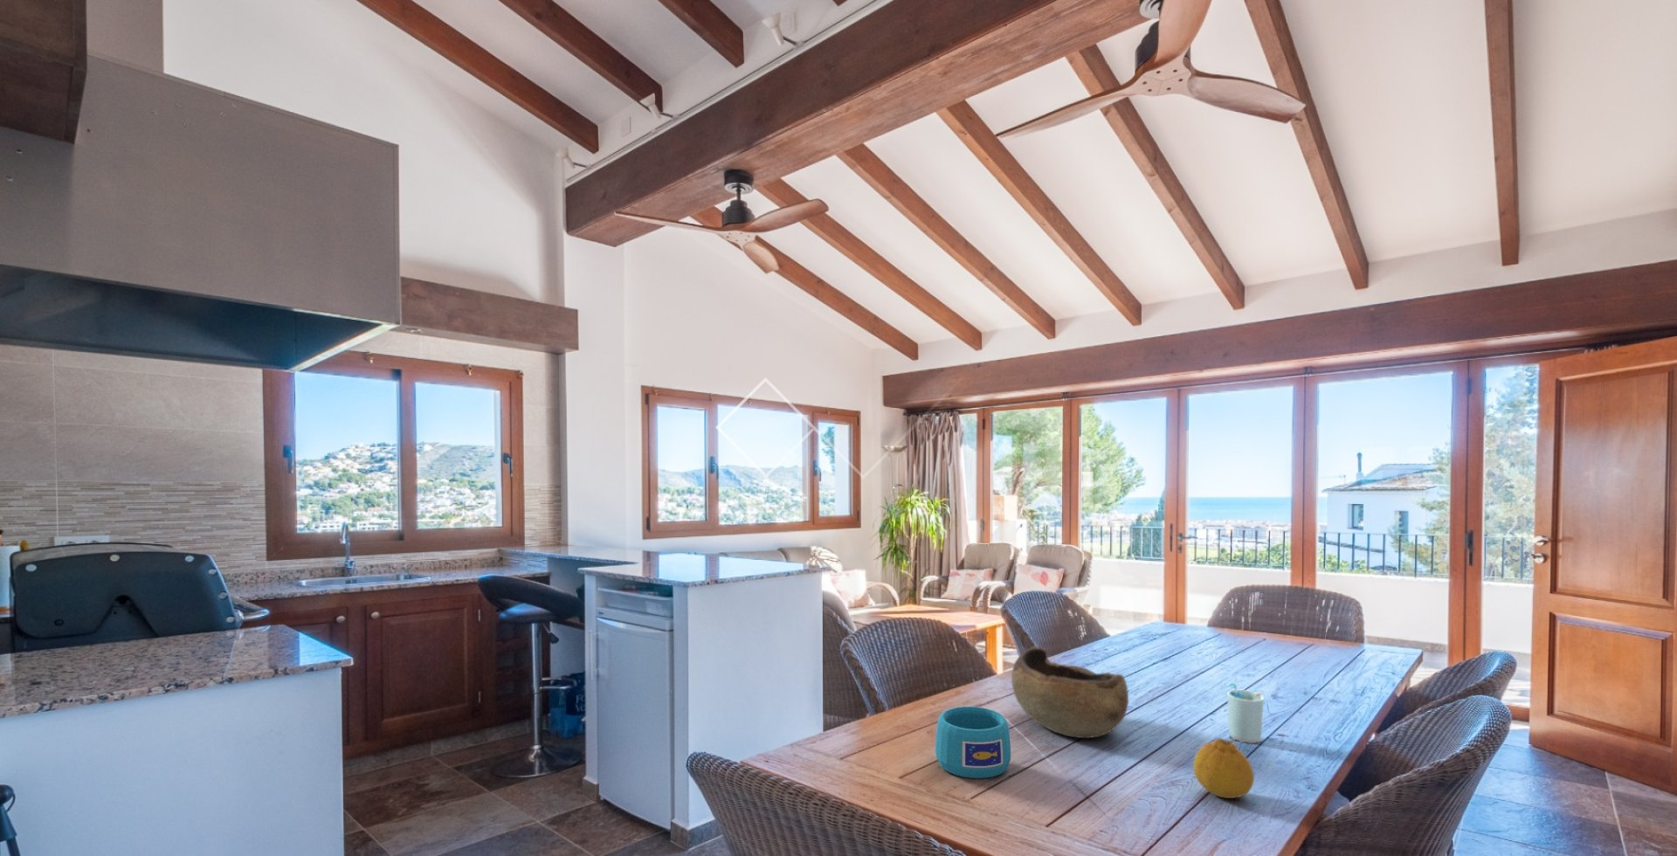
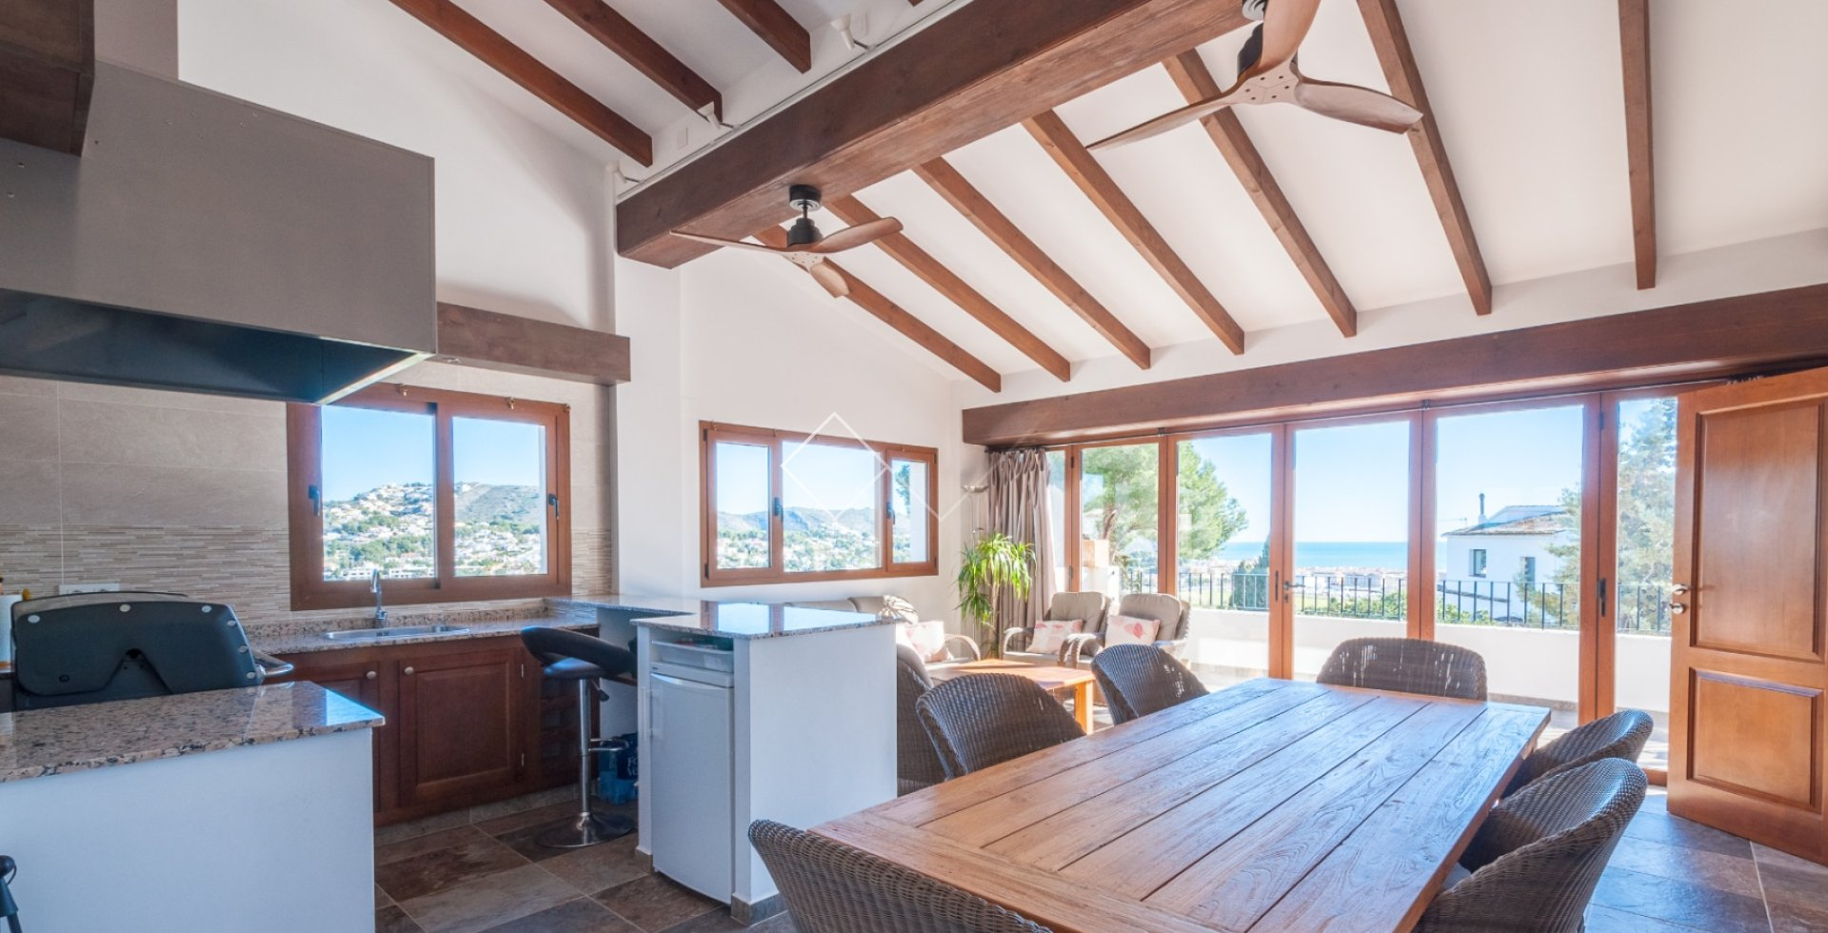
- bowl (1068, 692)
- fruit (1223, 766)
- cup (970, 738)
- cup (1246, 712)
